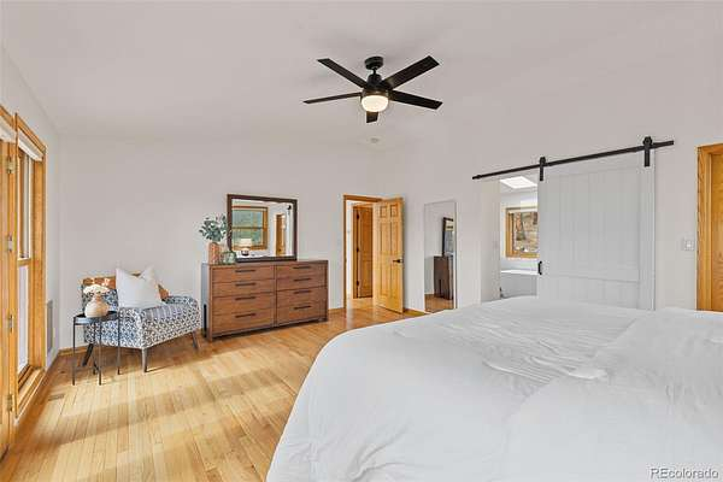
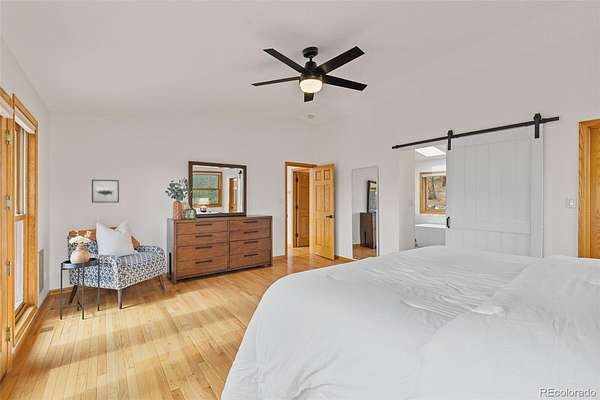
+ wall art (105, 191)
